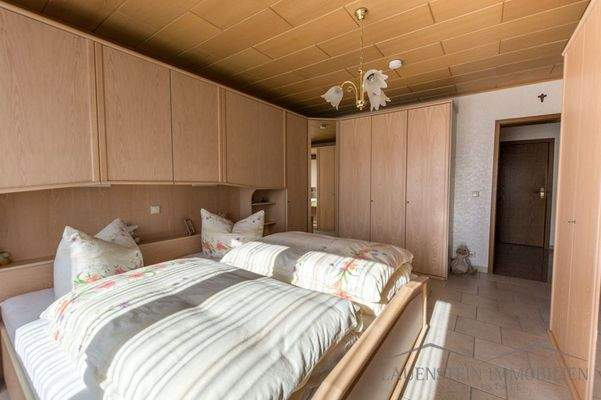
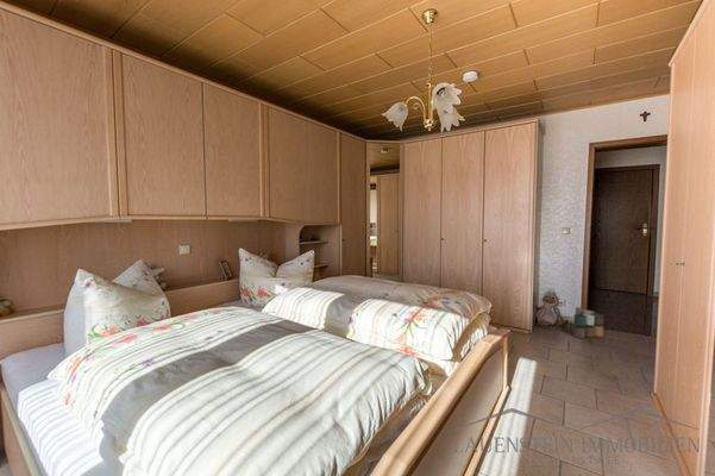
+ pouf (588, 322)
